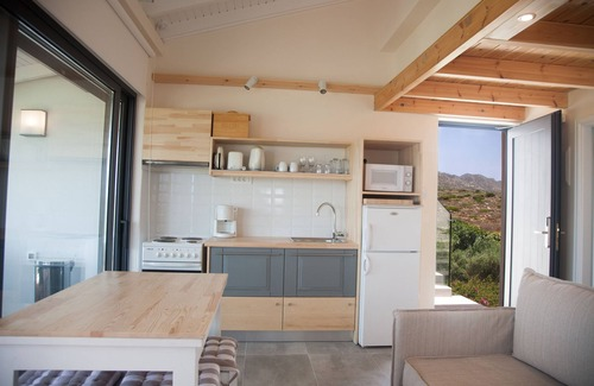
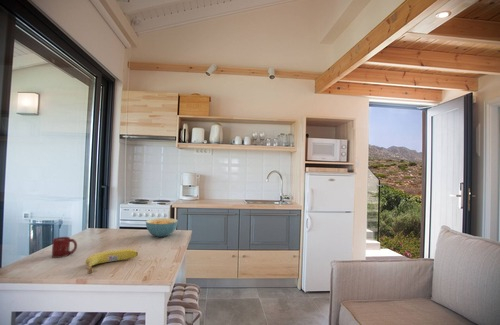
+ cereal bowl (161, 228)
+ cup (64, 246)
+ fruit (108, 260)
